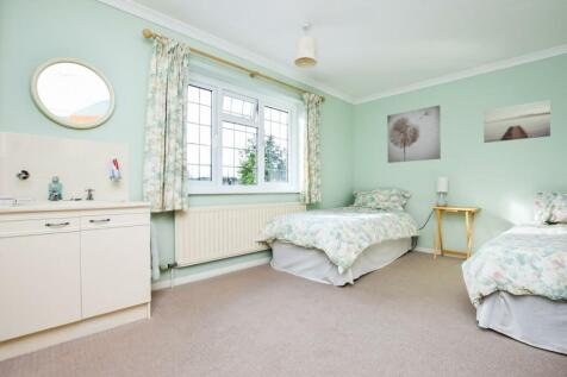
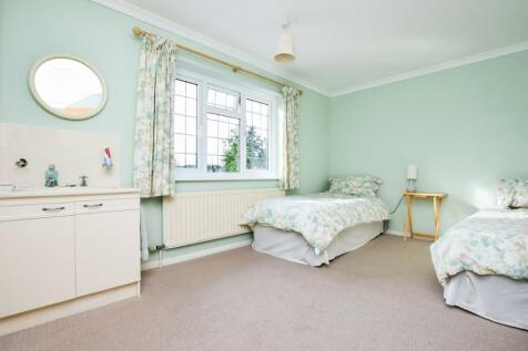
- wall art (515, 122)
- wall art (412, 136)
